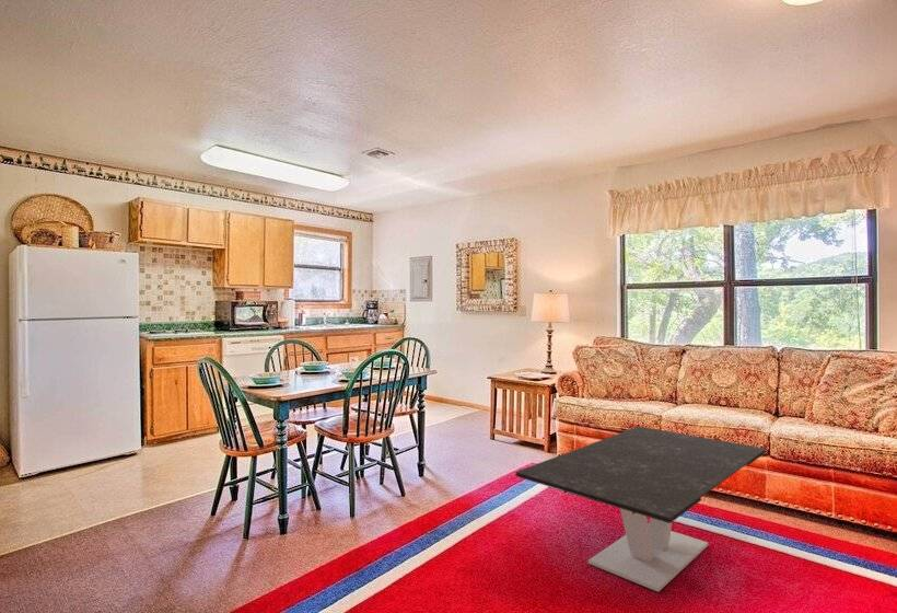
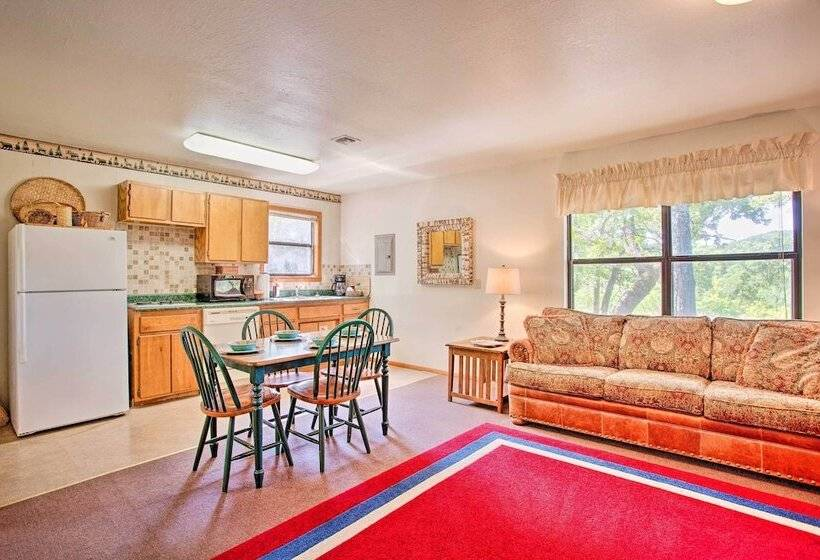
- coffee table (650, 506)
